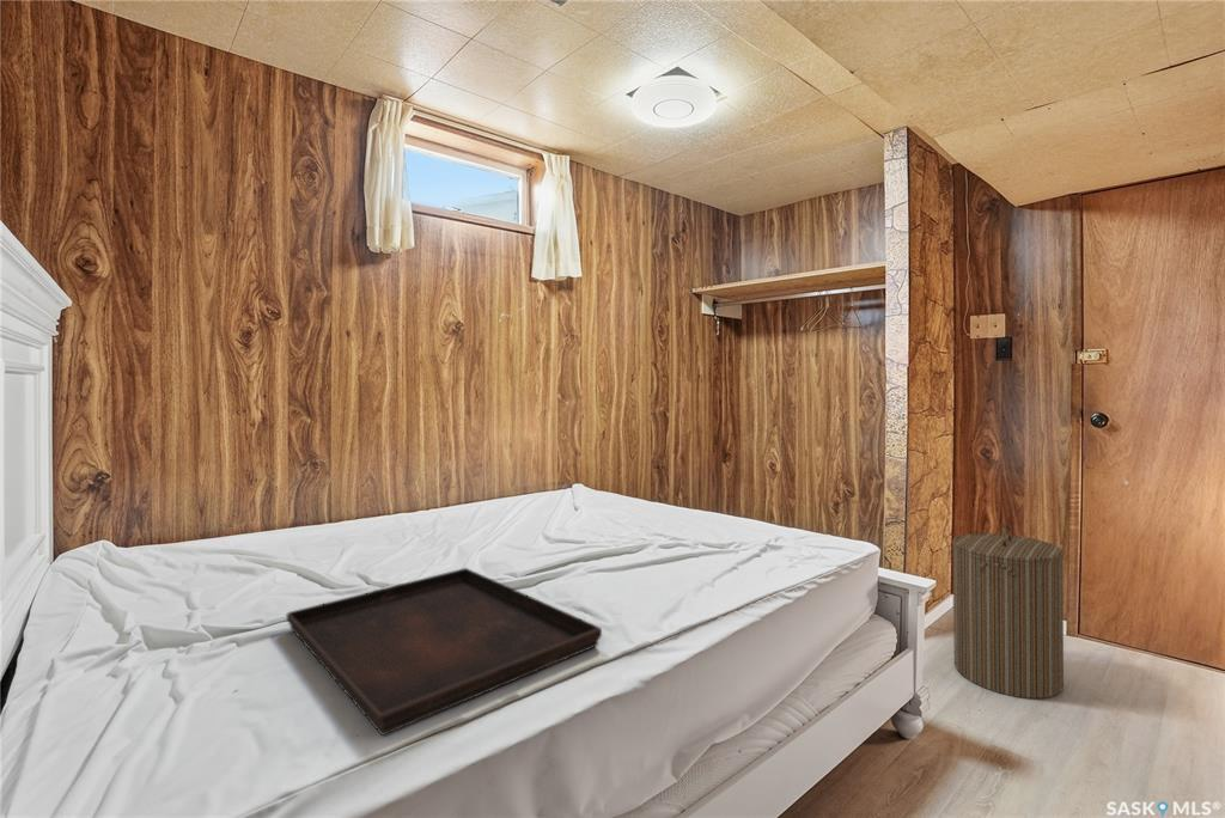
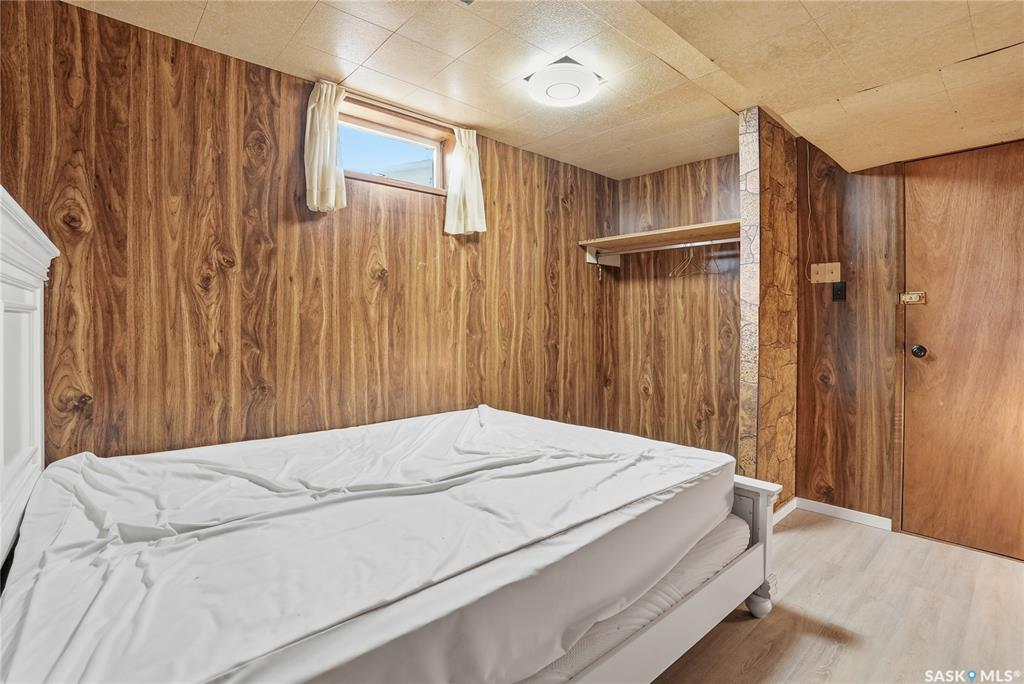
- serving tray (435, 628)
- laundry hamper (1005, 599)
